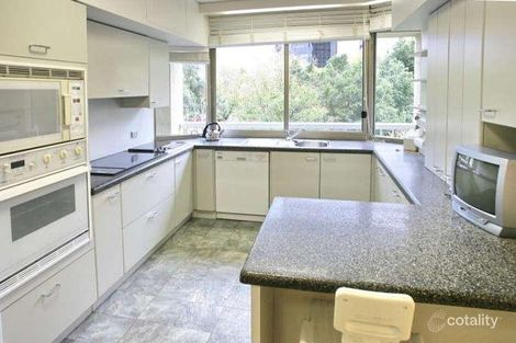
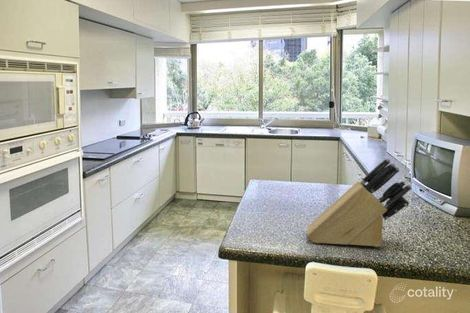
+ knife block (356, 200)
